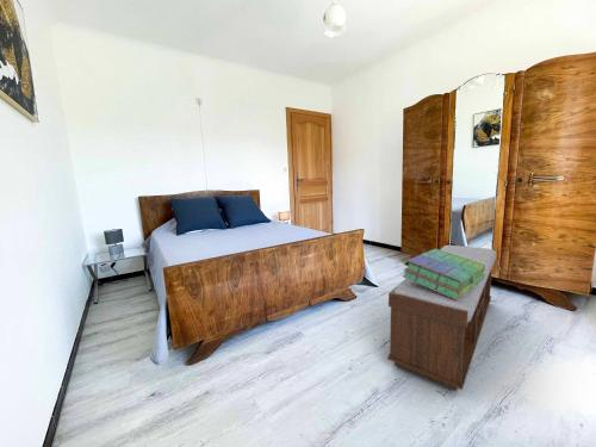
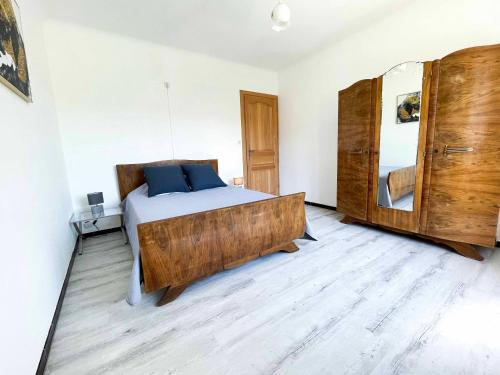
- stack of books (442, 273)
- bench (451, 297)
